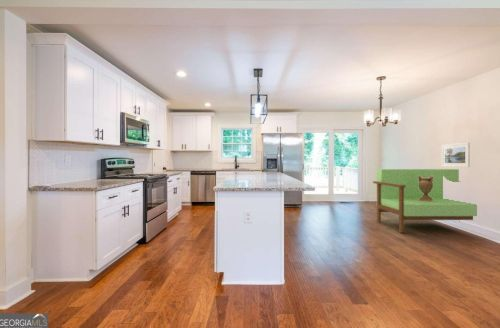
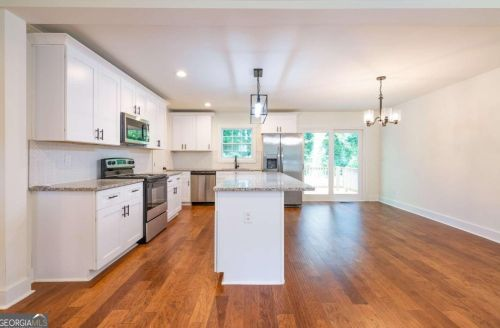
- decorative urn (425, 188)
- sofa (430, 196)
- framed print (454, 155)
